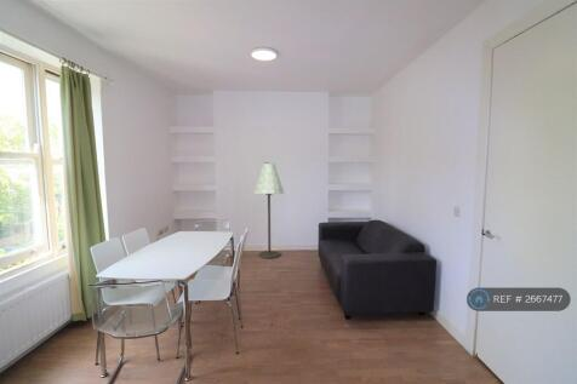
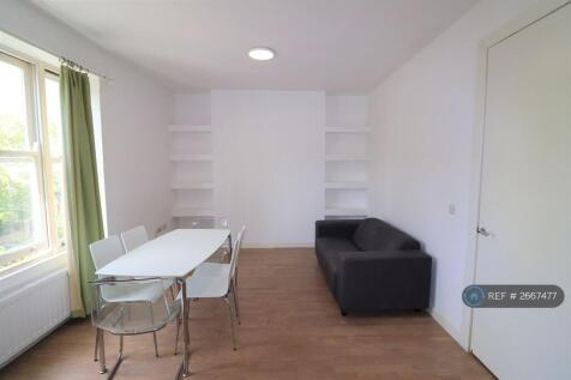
- floor lamp (268, 208)
